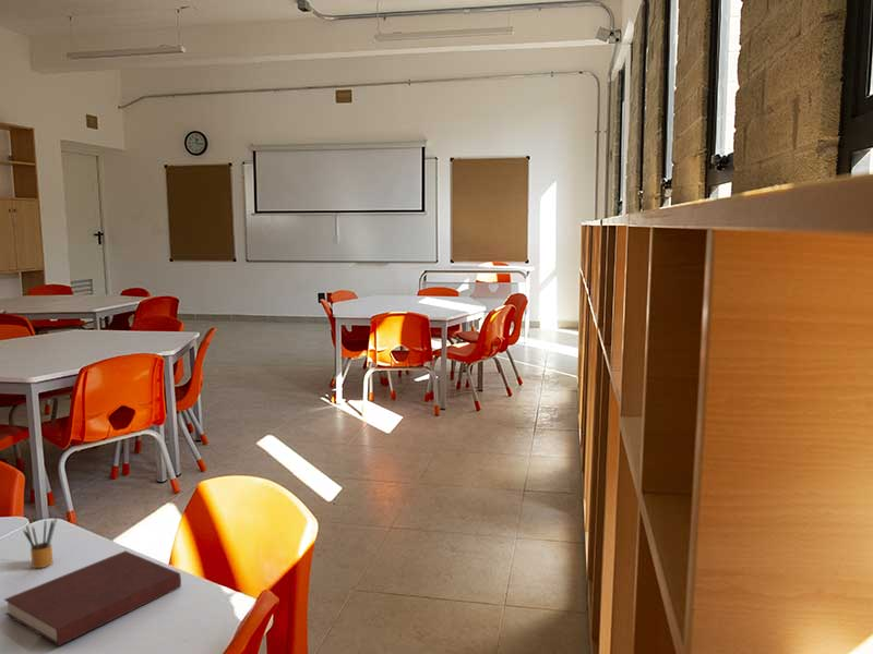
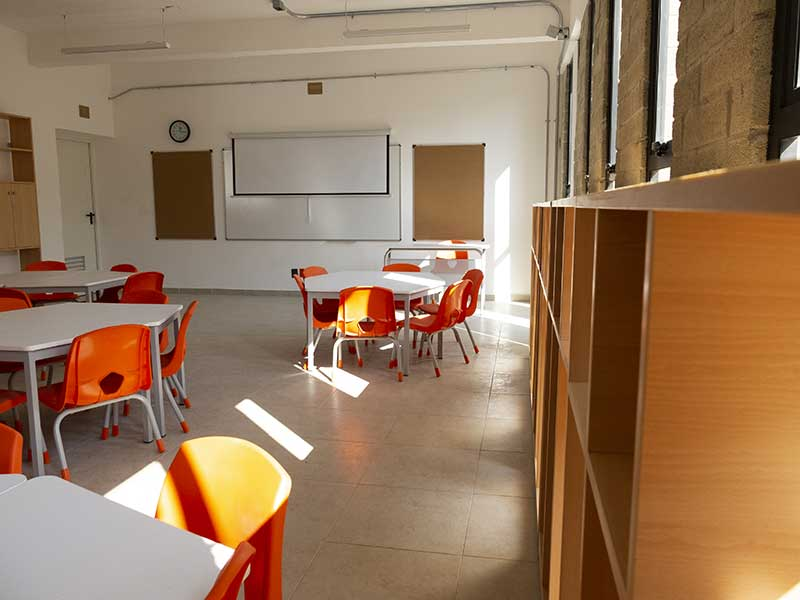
- notebook (96, 593)
- pencil box (39, 543)
